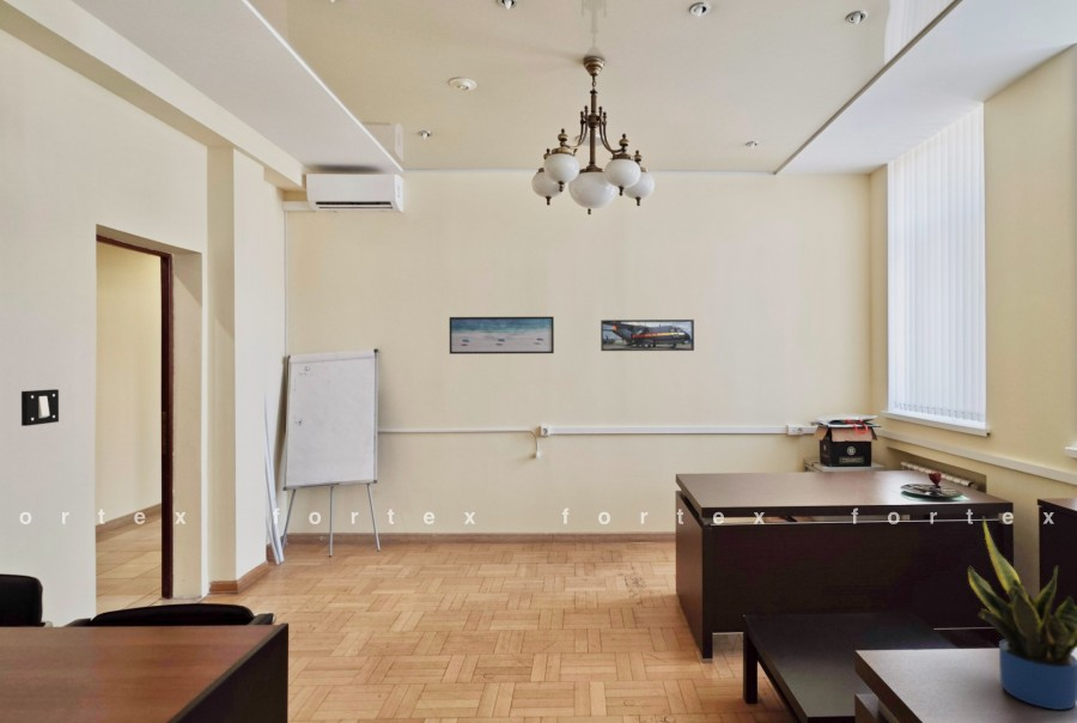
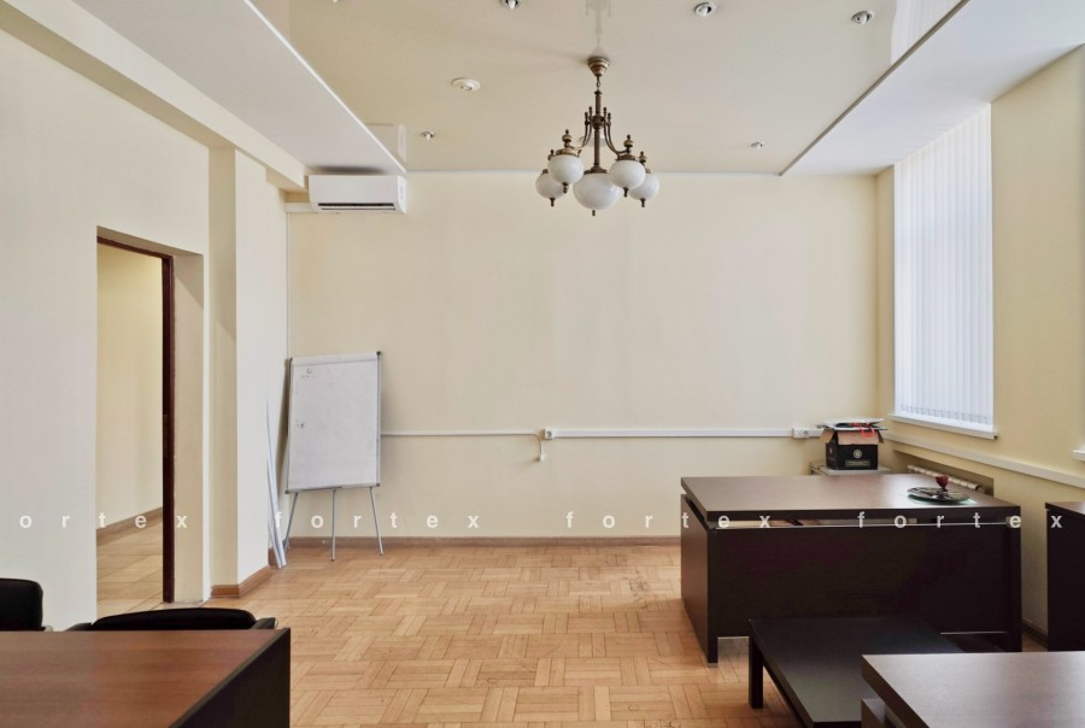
- light switch (42, 407)
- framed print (646, 335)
- potted plant (1014, 607)
- wall art (501, 335)
